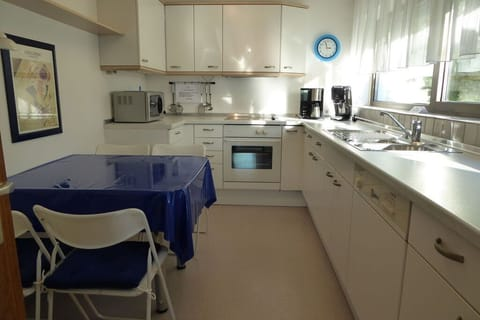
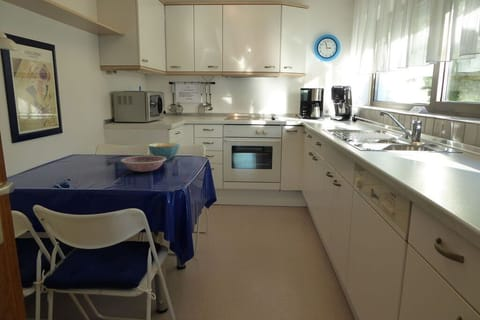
+ cereal bowl (164, 152)
+ bowl (144, 164)
